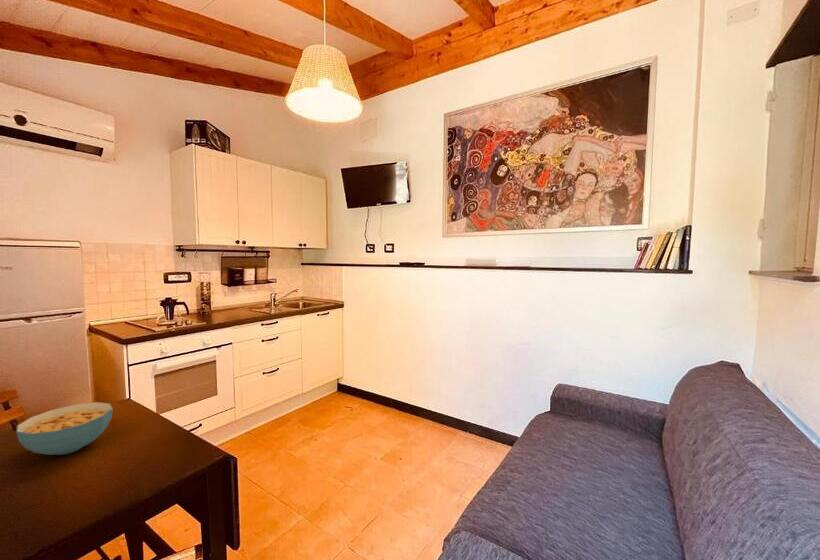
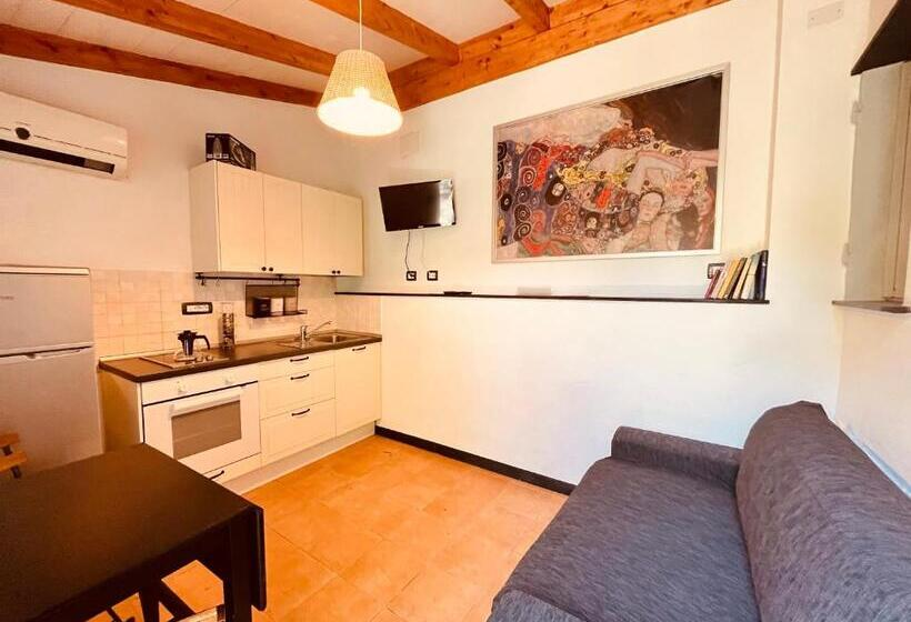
- cereal bowl (68, 432)
